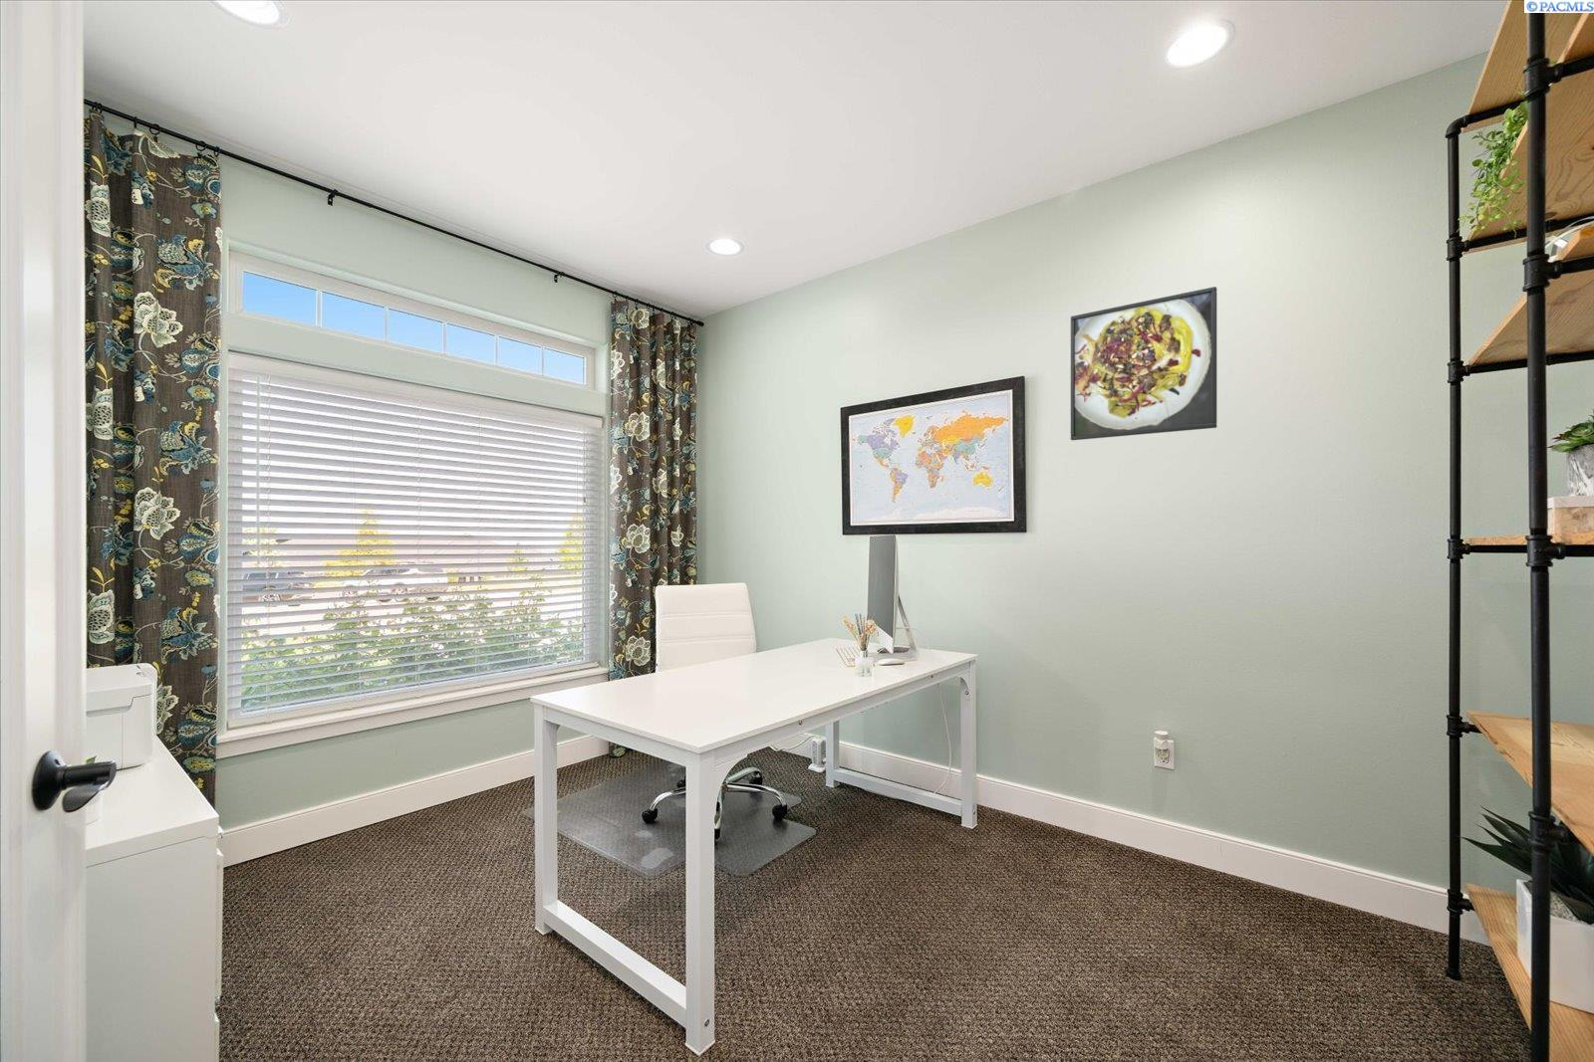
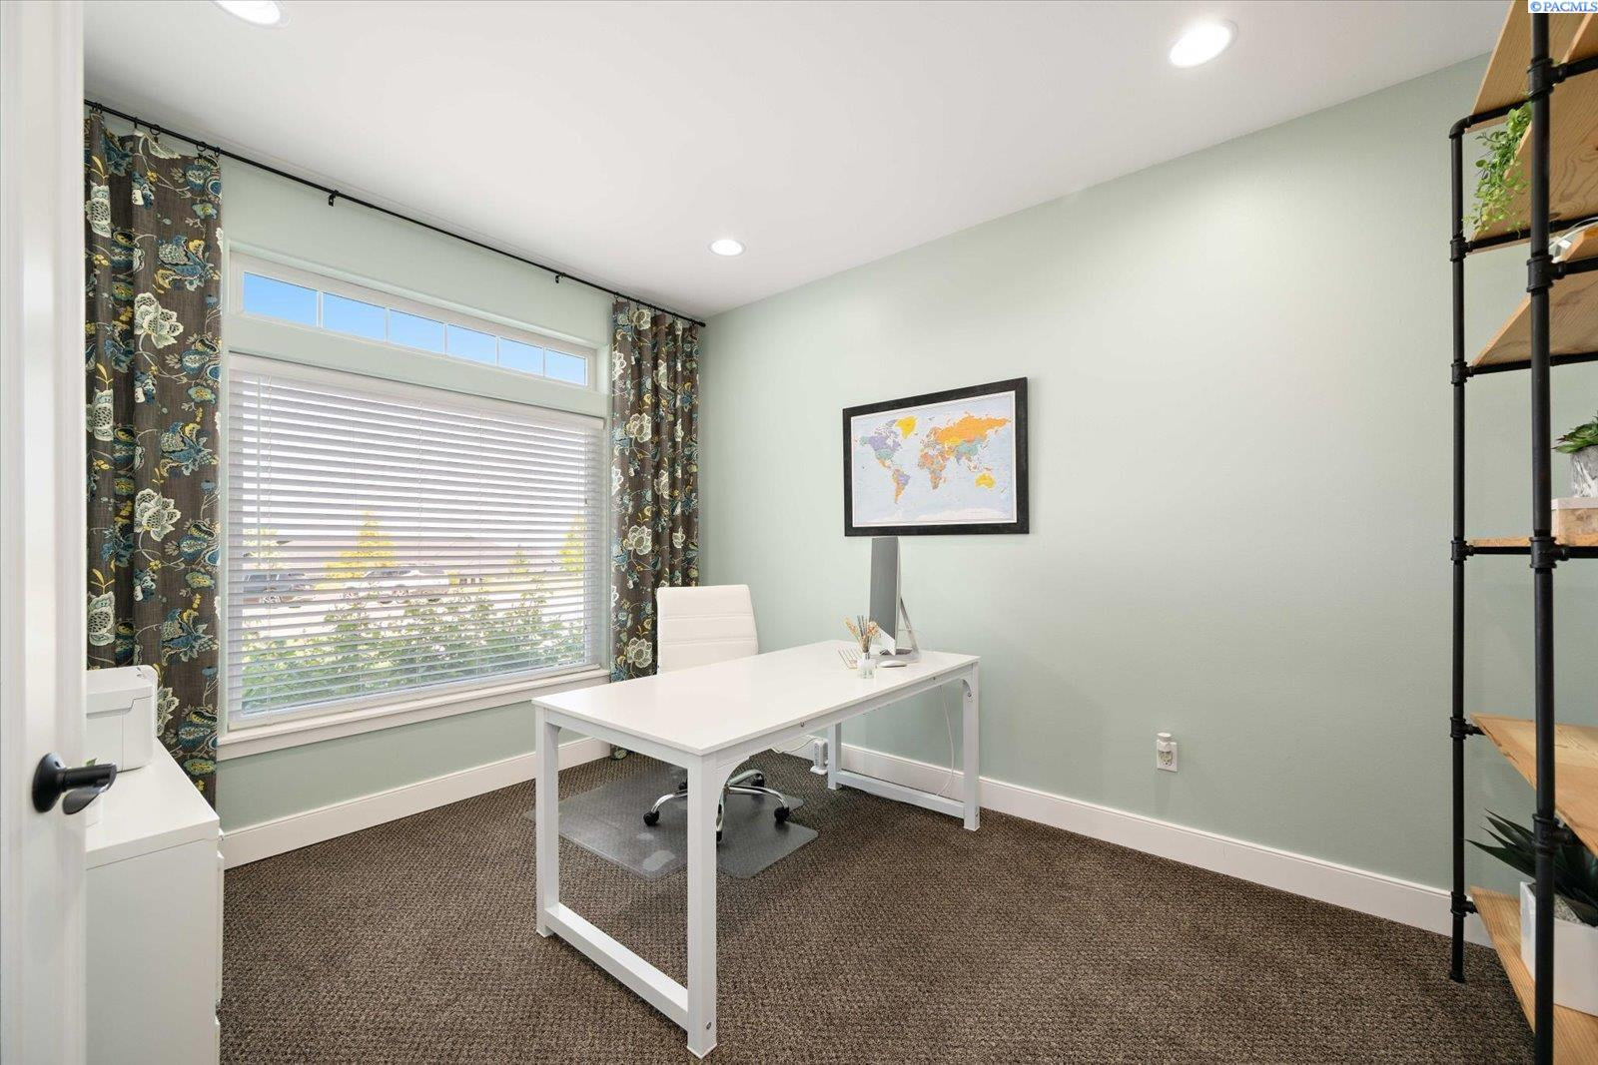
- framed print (1139, 369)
